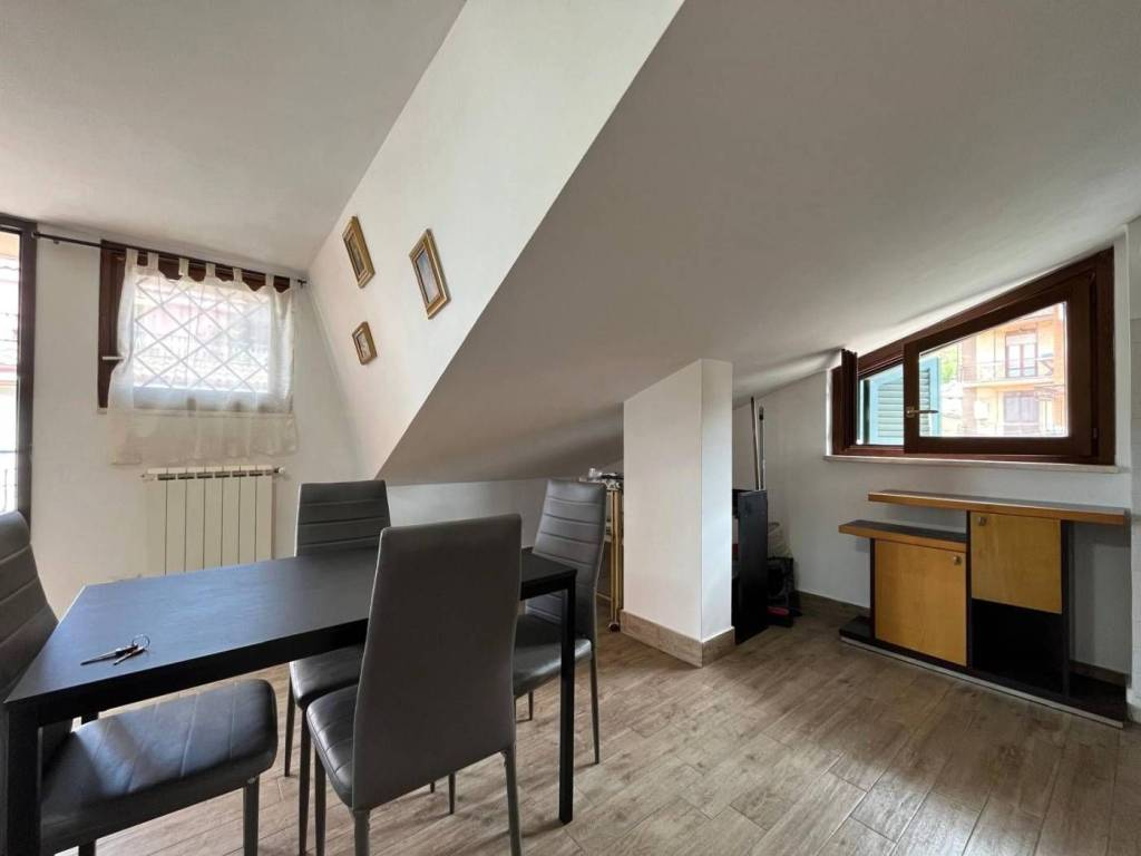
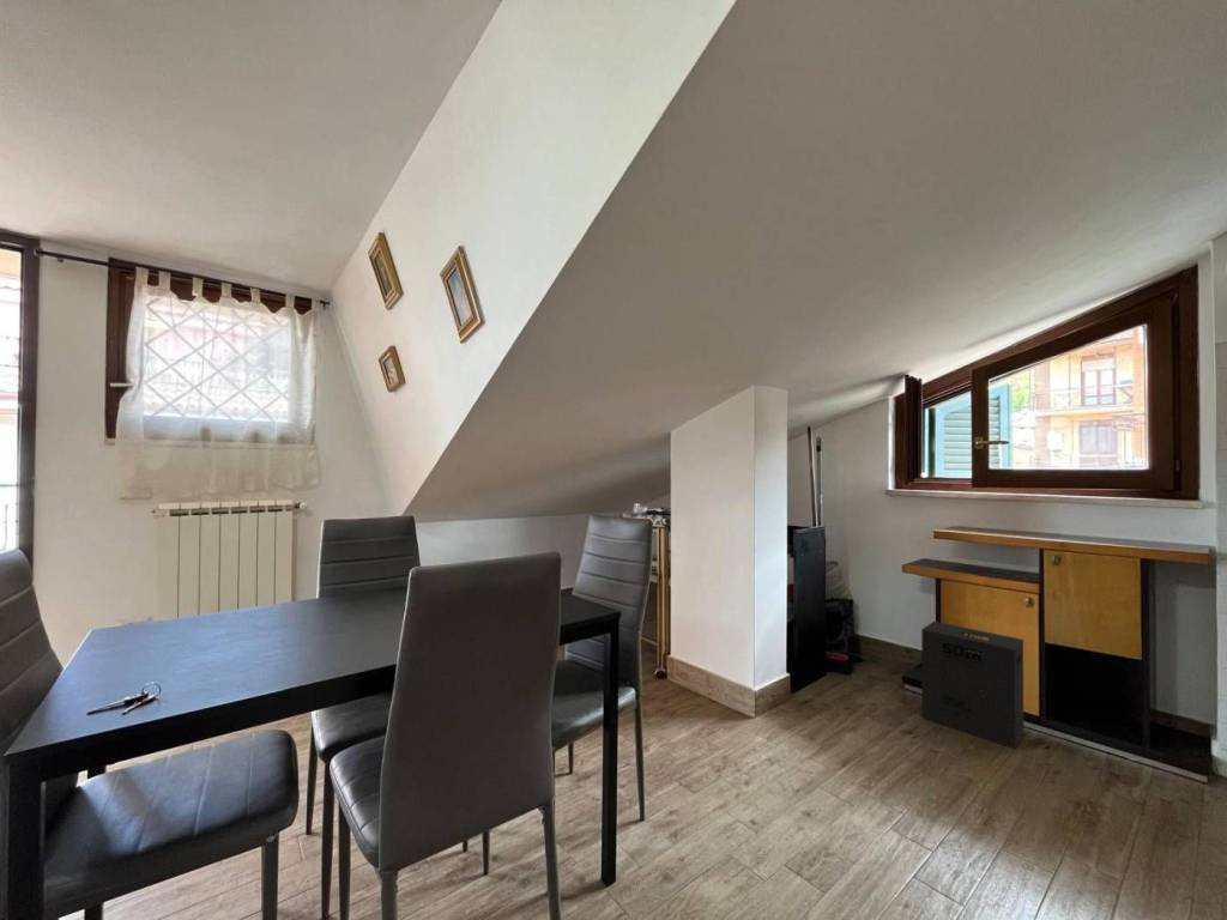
+ cardboard box (971, 679)
